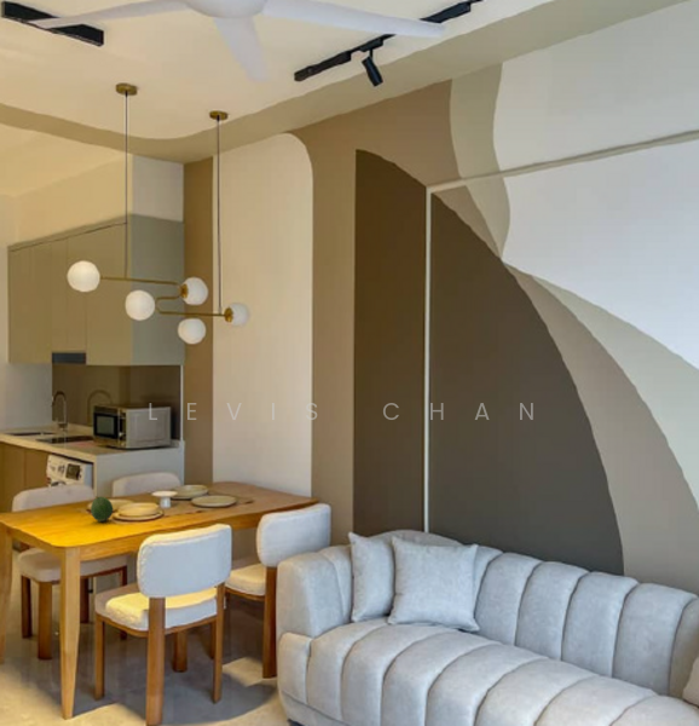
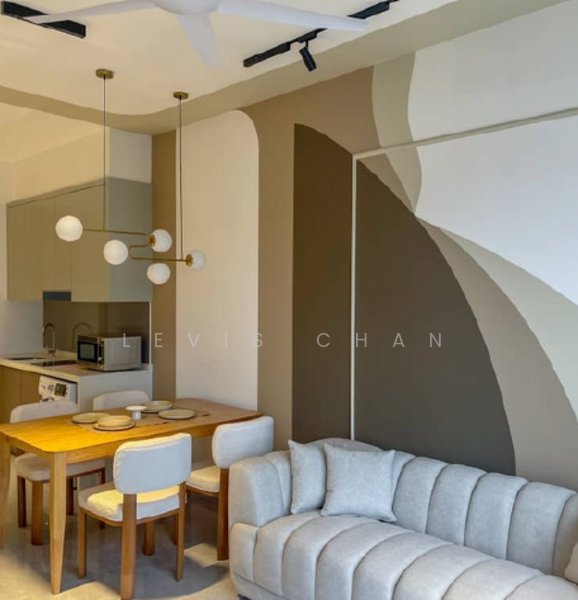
- fruit (102, 508)
